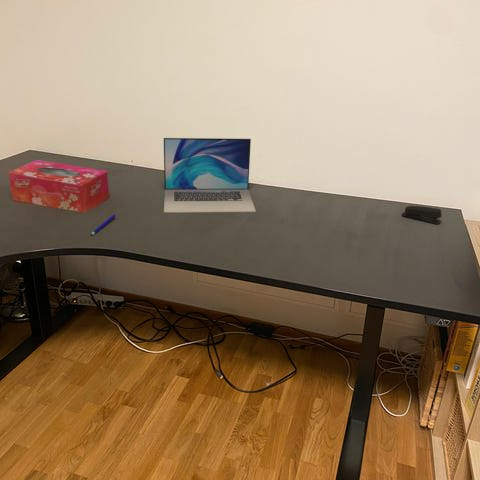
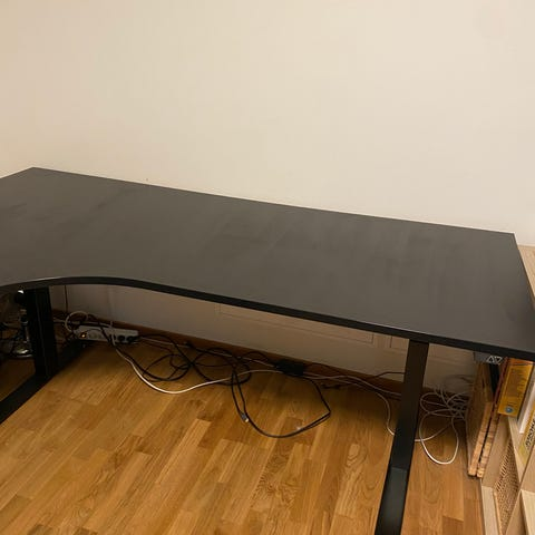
- pen (103, 225)
- laptop (208, 174)
- stapler (422, 212)
- tissue box (60, 185)
